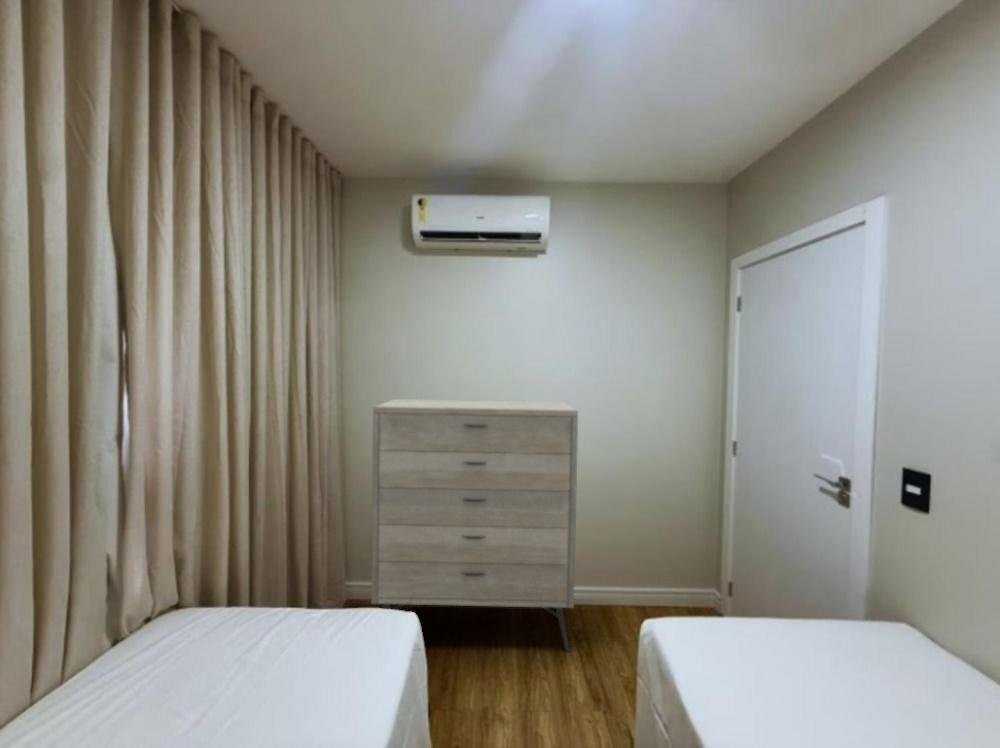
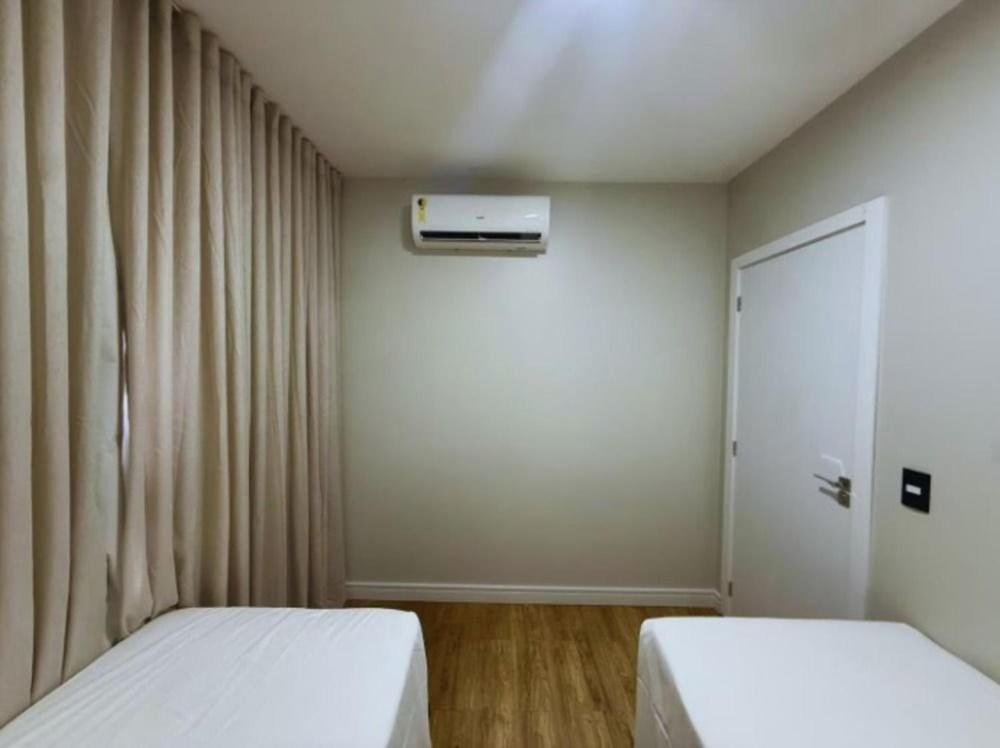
- dresser (476, 515)
